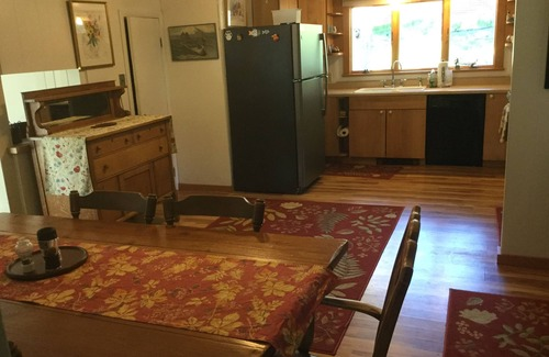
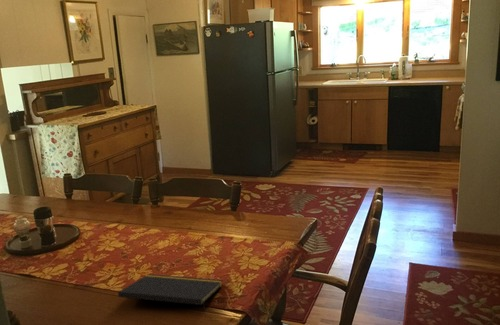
+ notepad (172, 288)
